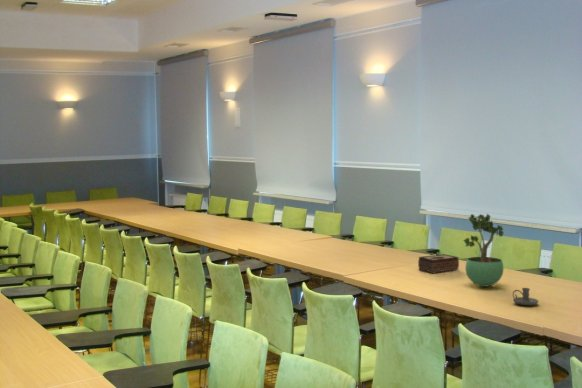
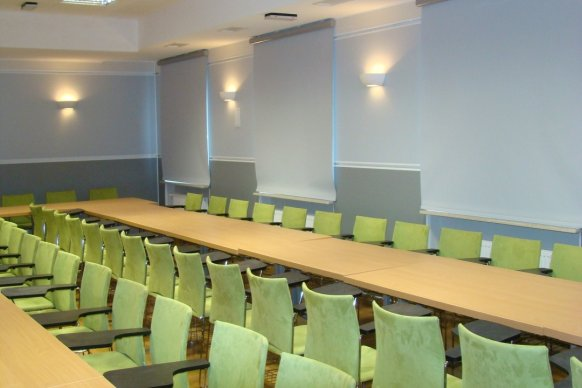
- candle holder (523, 295)
- tissue box (438, 263)
- potted plant (486, 249)
